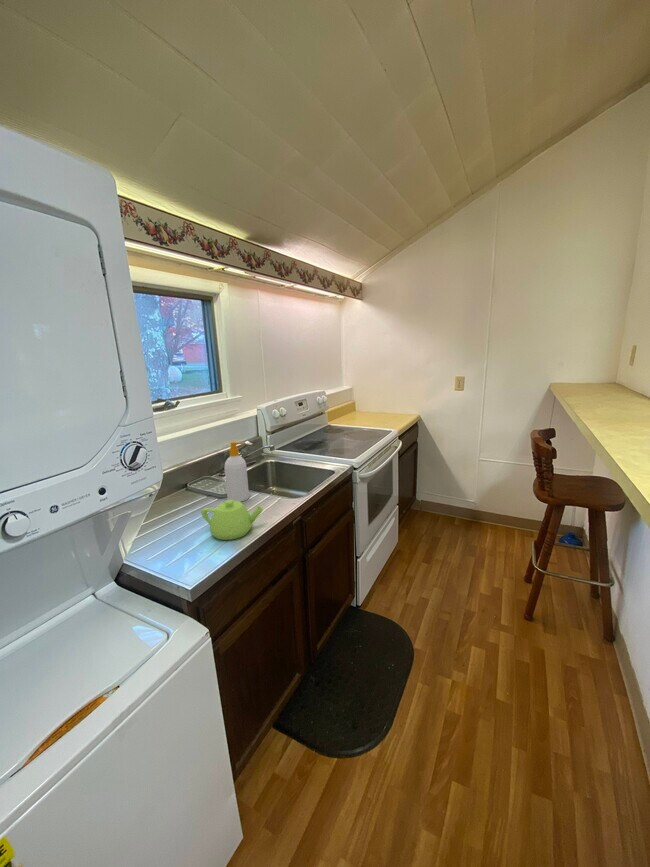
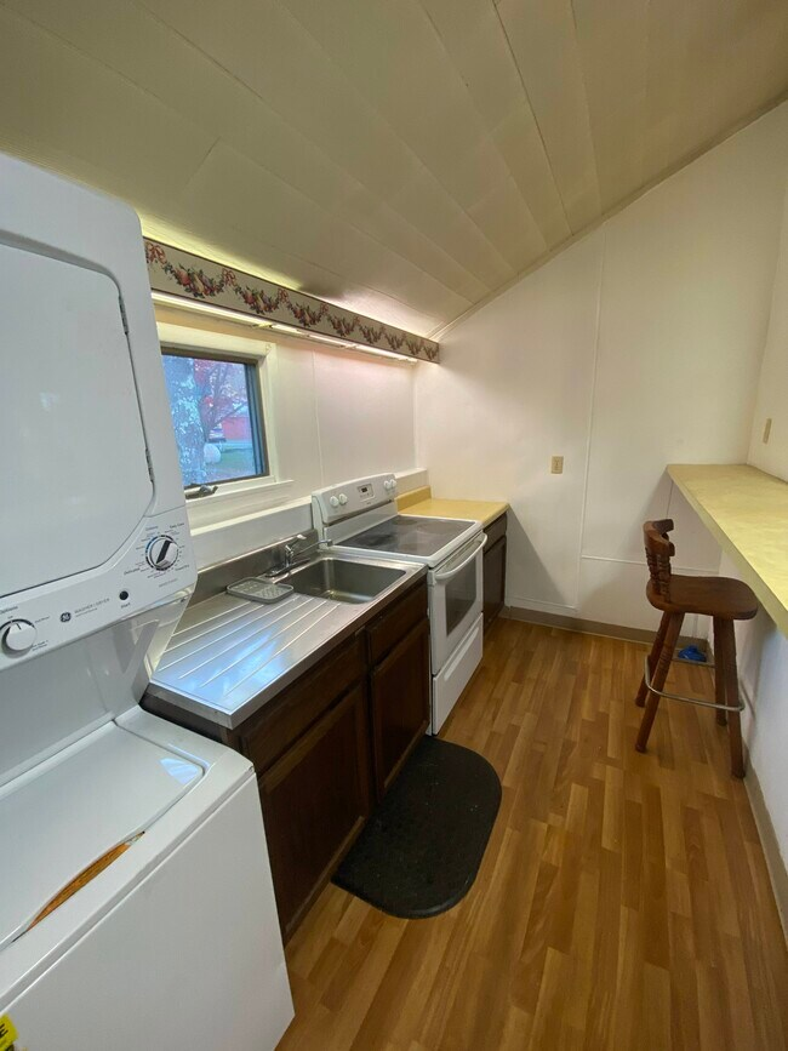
- soap bottle (236, 470)
- teapot (232, 516)
